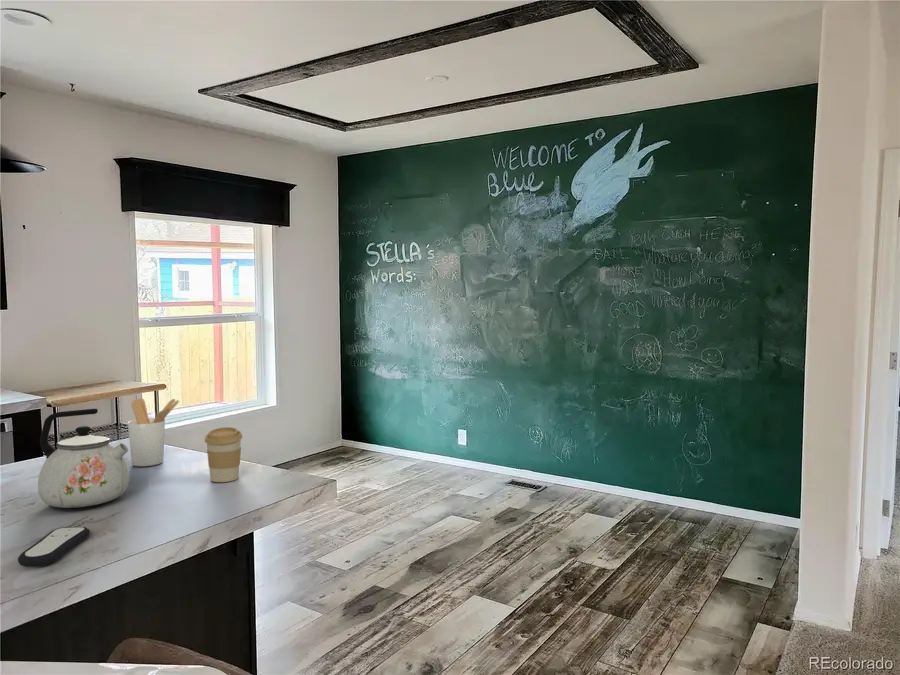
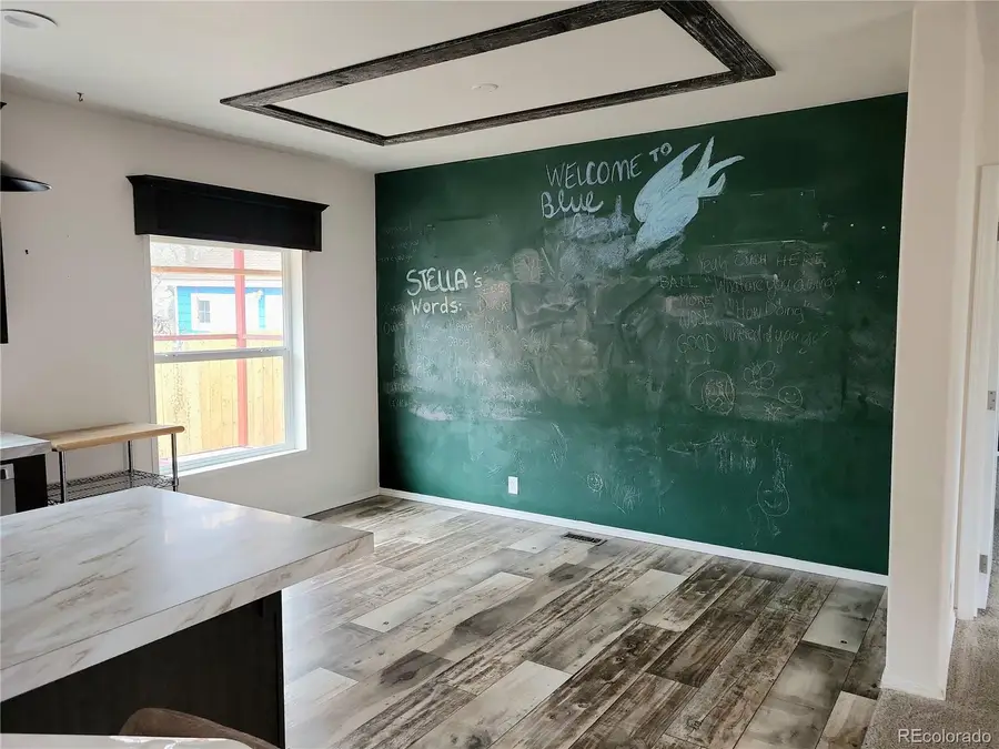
- kettle (85, 455)
- coffee cup (224, 454)
- remote control (54, 545)
- utensil holder (155, 430)
